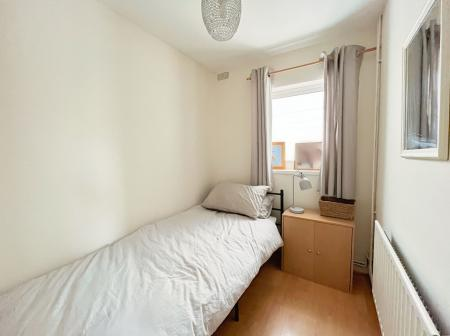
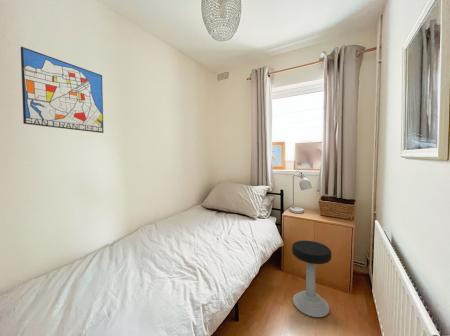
+ wall art (68, 96)
+ stool (310, 275)
